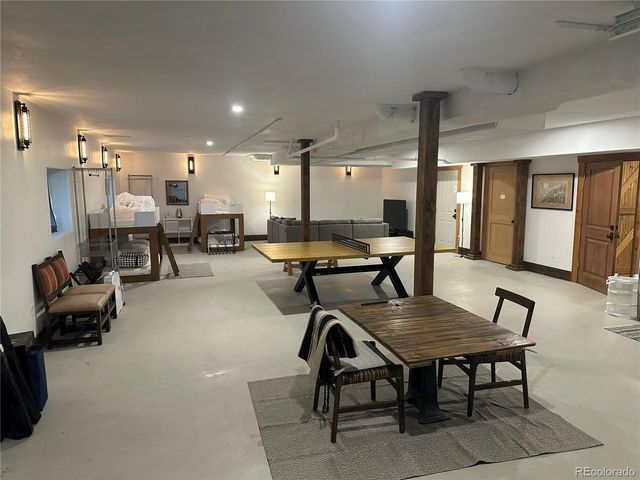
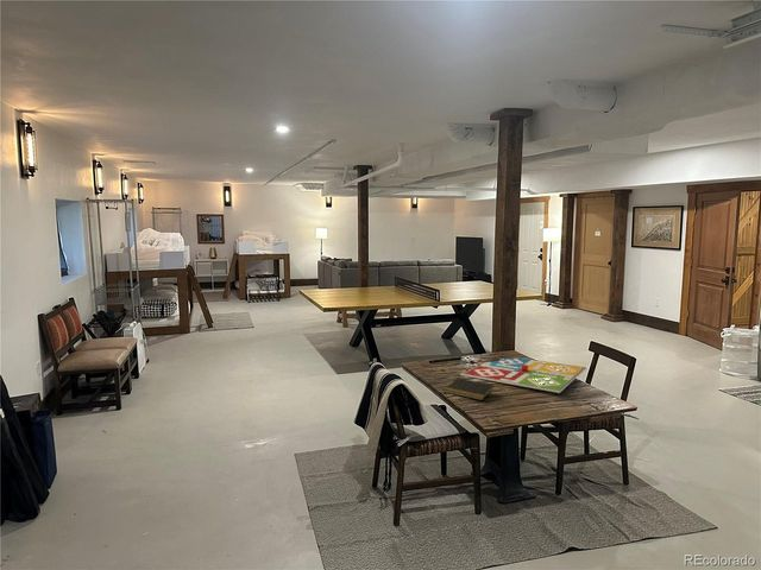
+ notepad (468, 387)
+ gameboard (524, 368)
